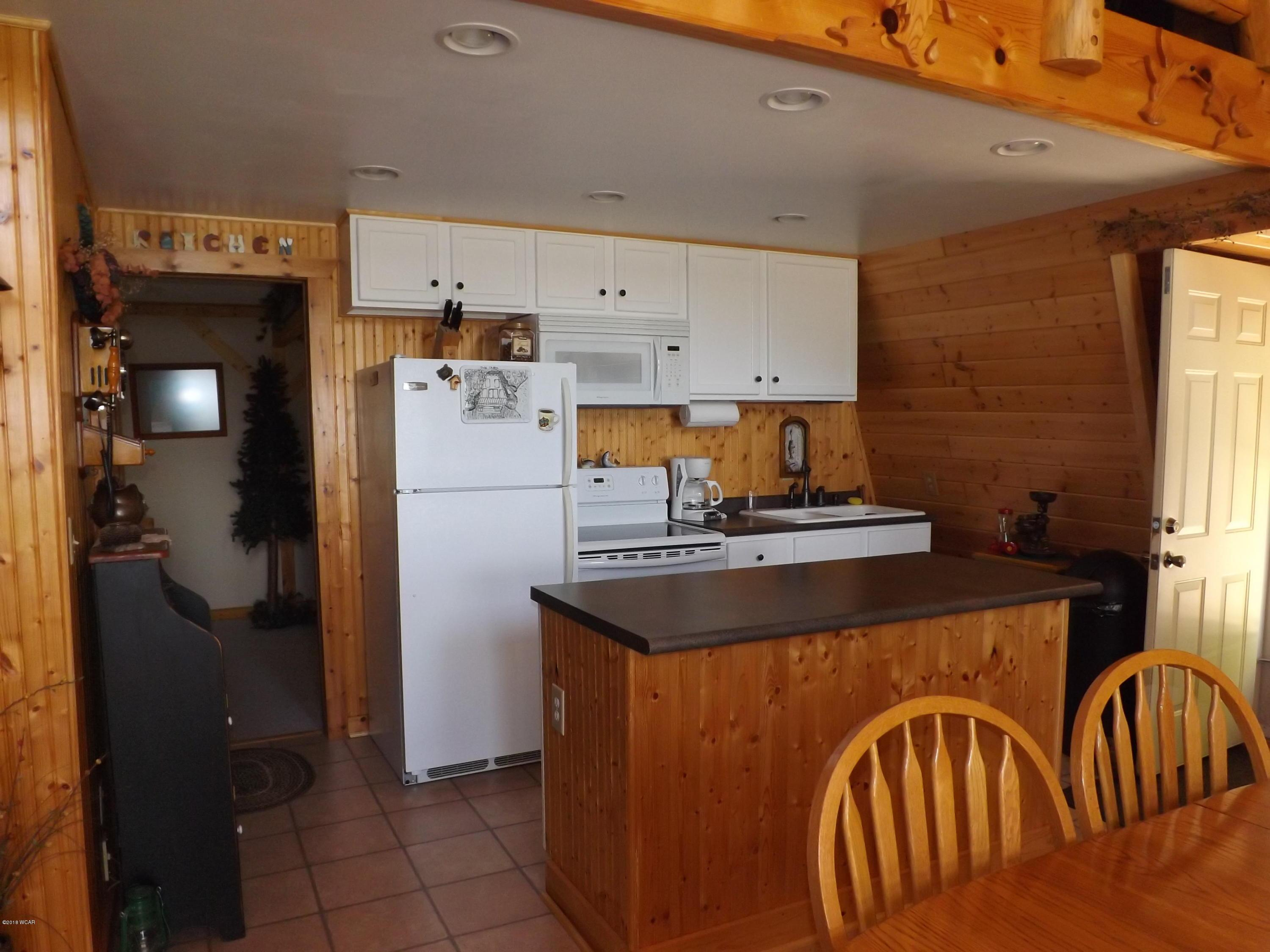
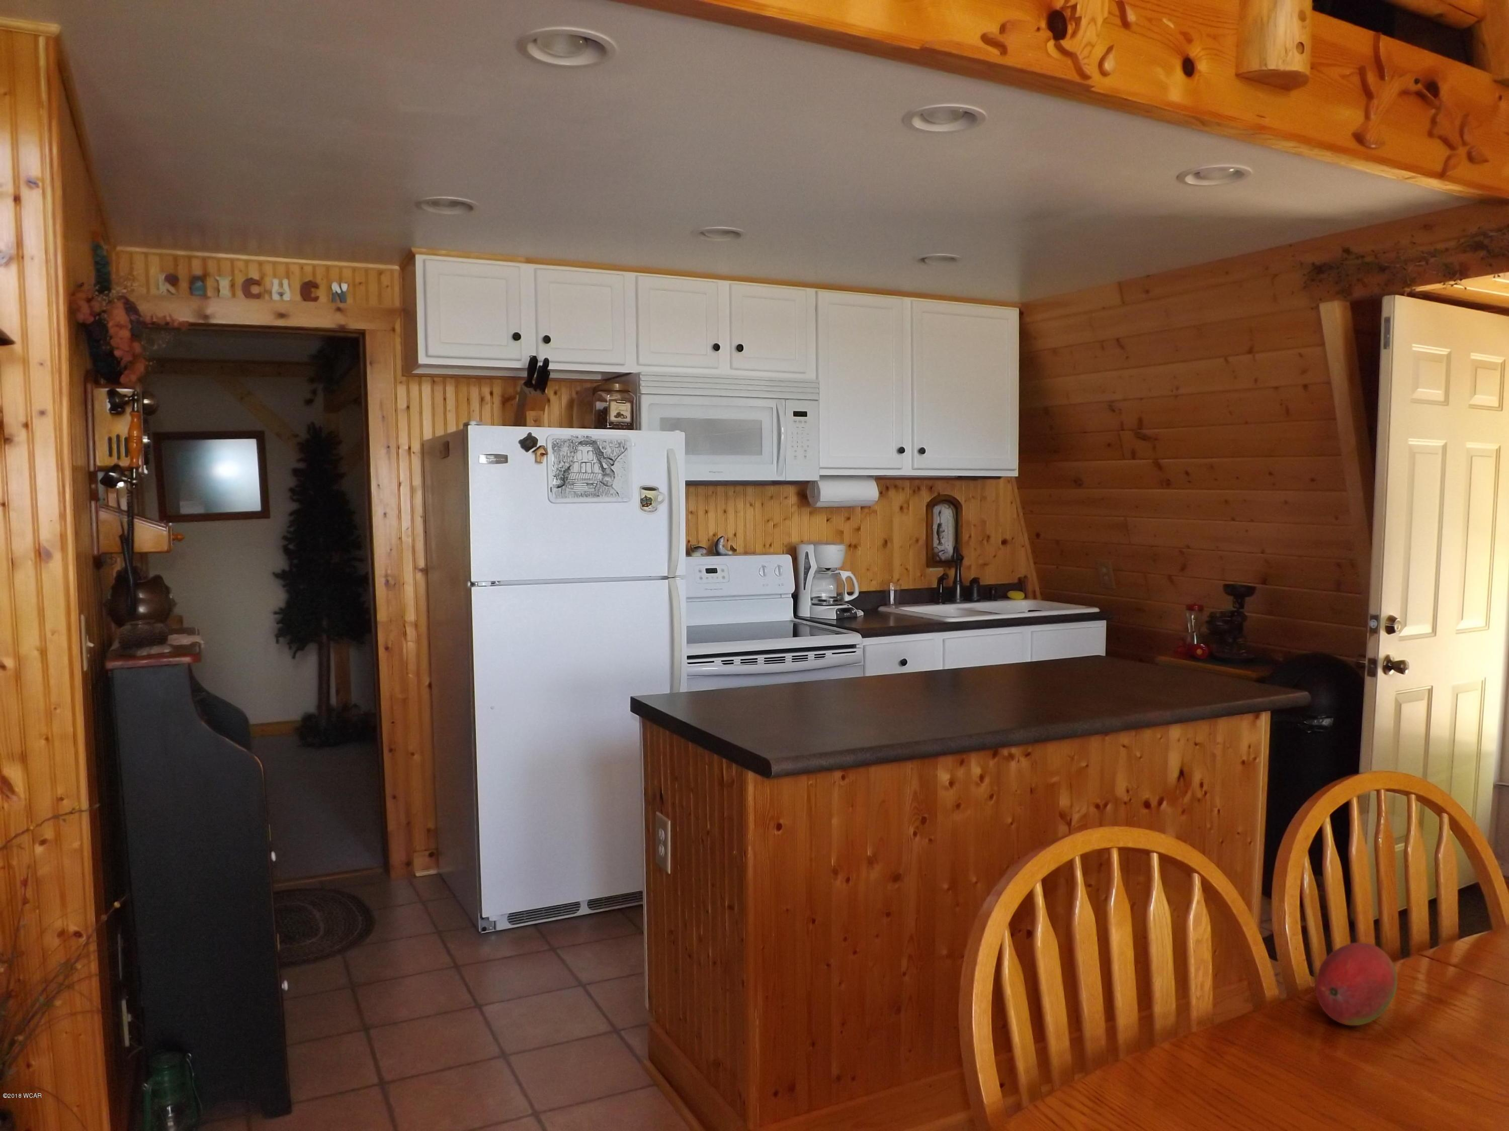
+ fruit (1358, 984)
